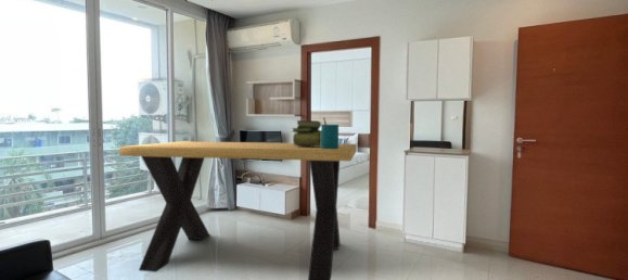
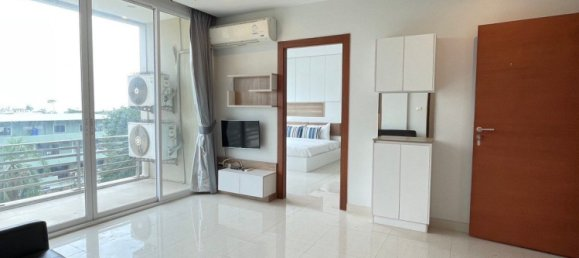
- stack of books (307, 132)
- dining table (257, 158)
